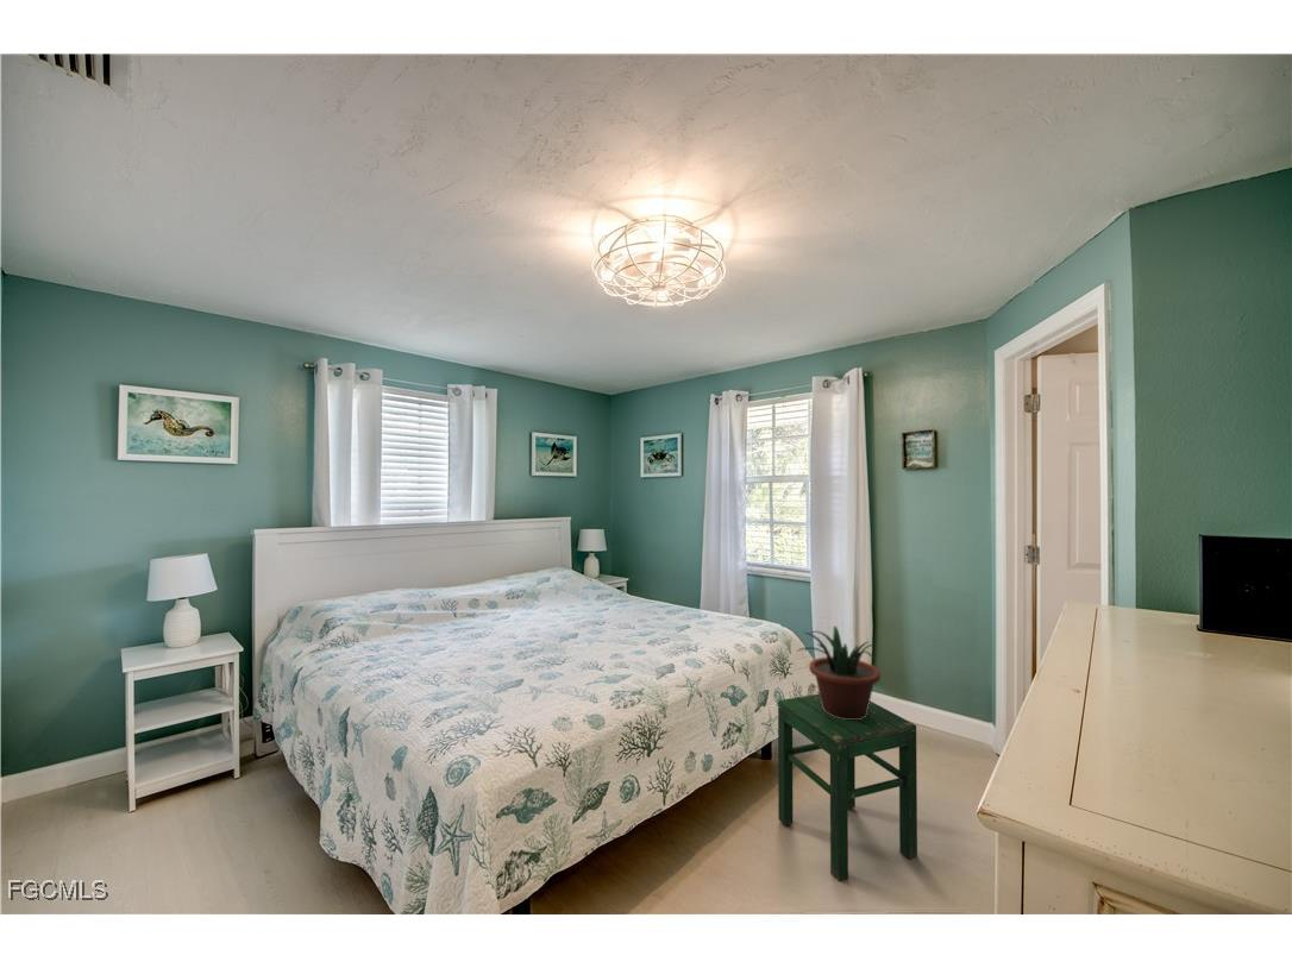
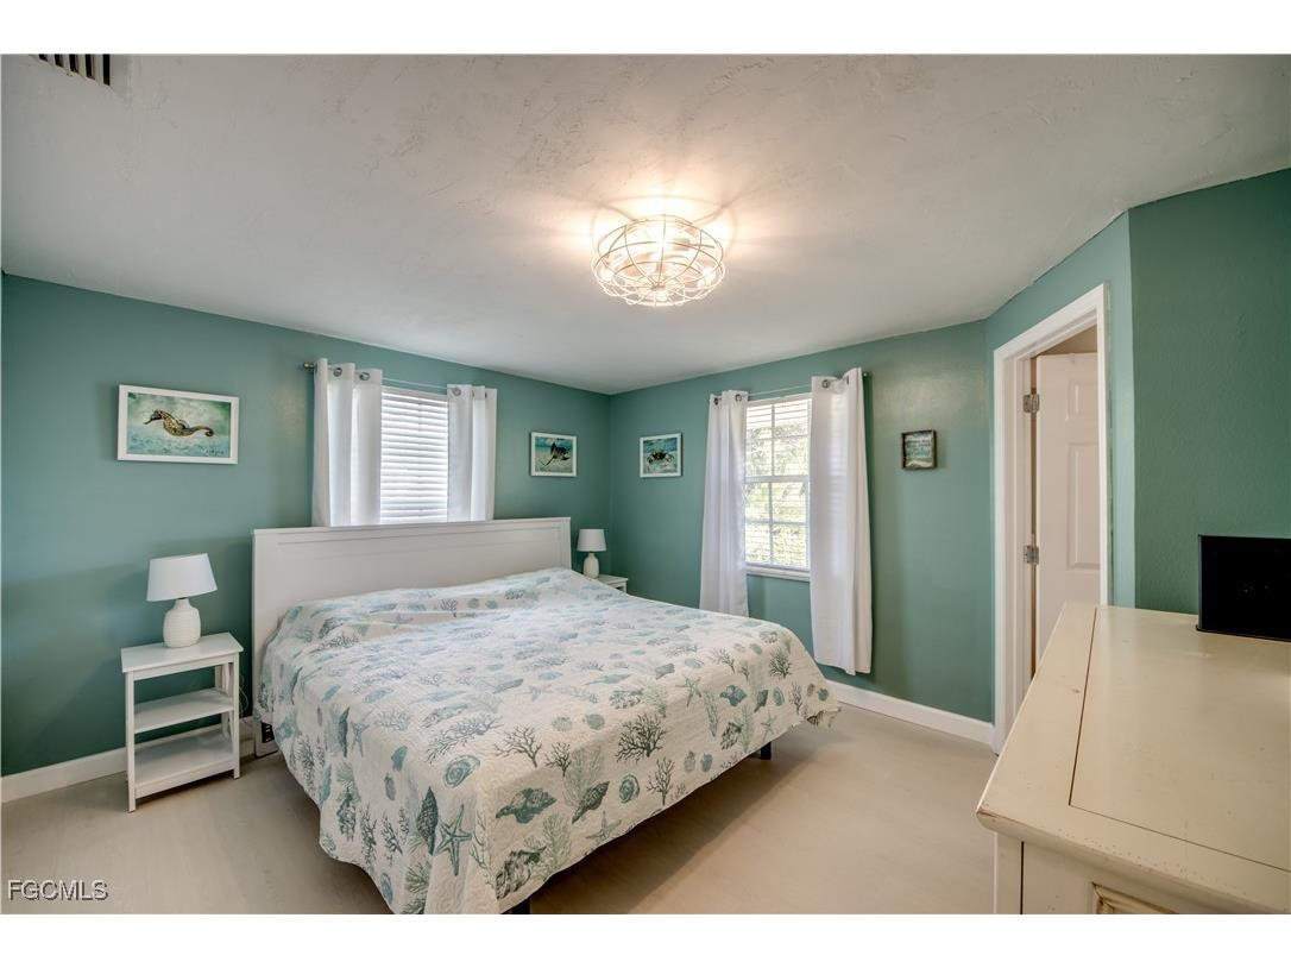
- potted plant (836, 673)
- stool (843, 774)
